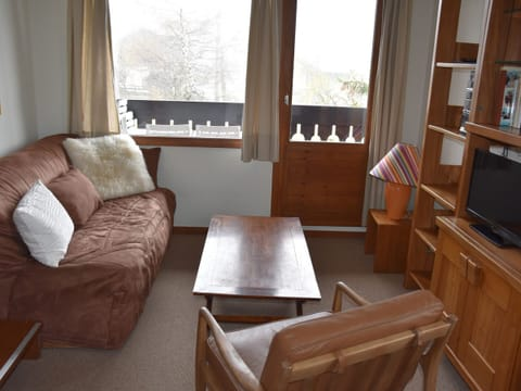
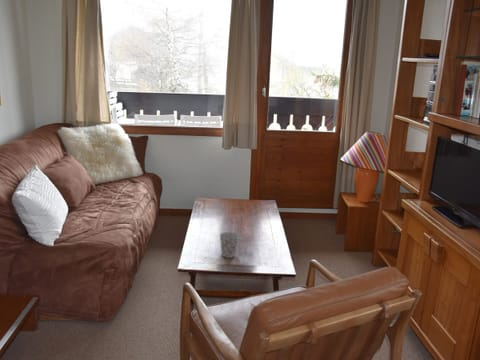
+ cup (228, 245)
